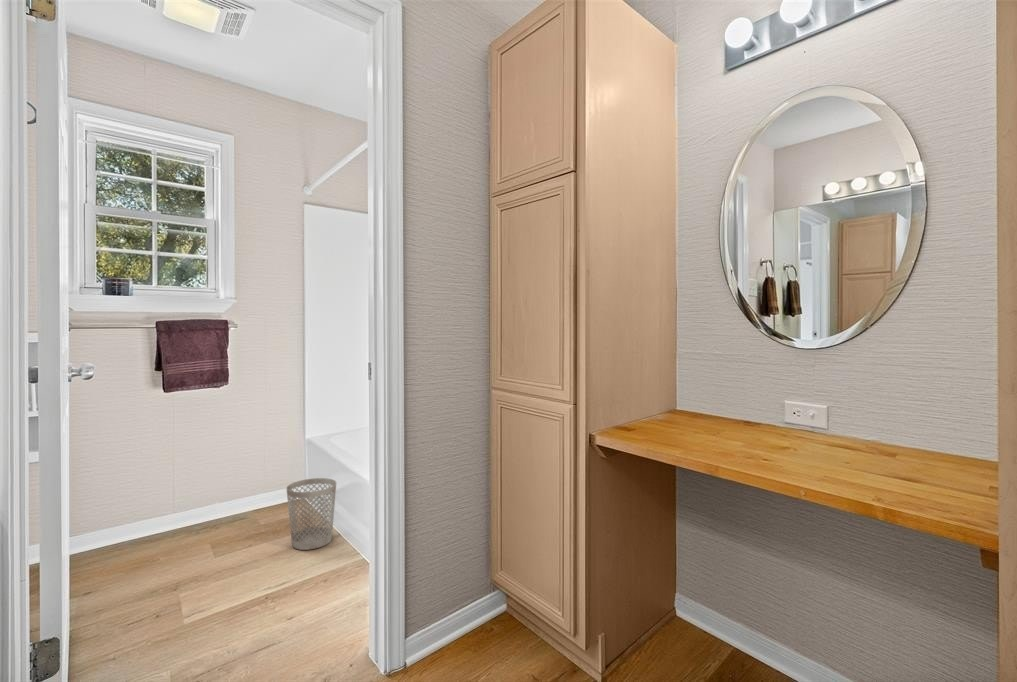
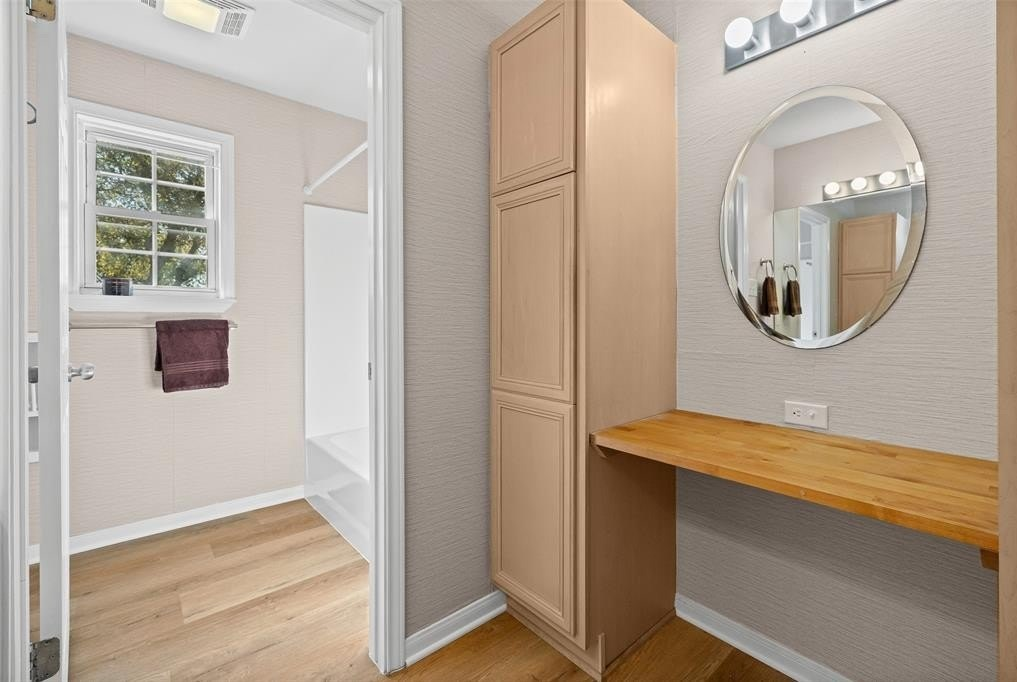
- wastebasket (312, 513)
